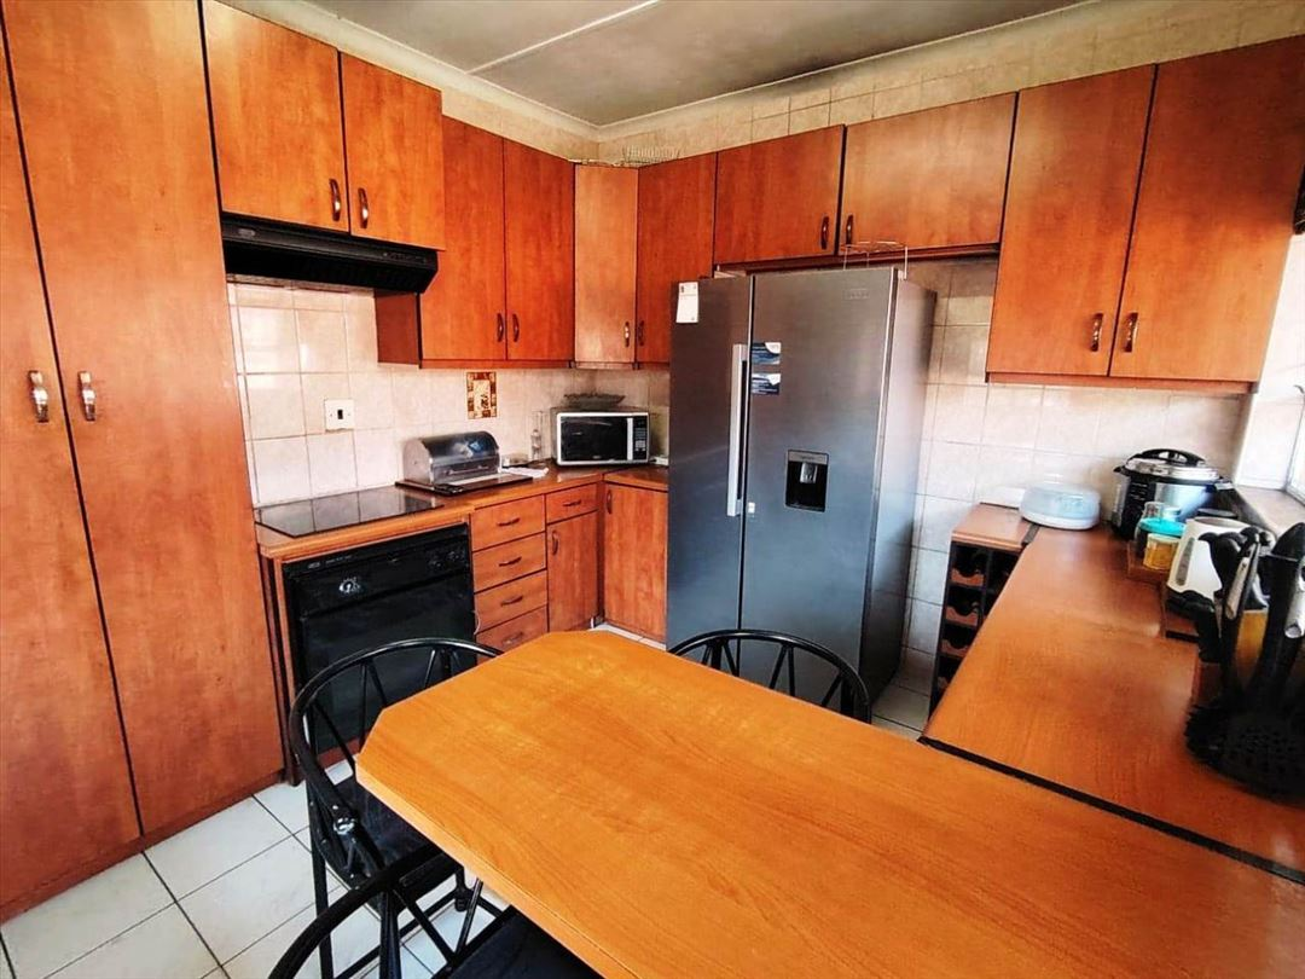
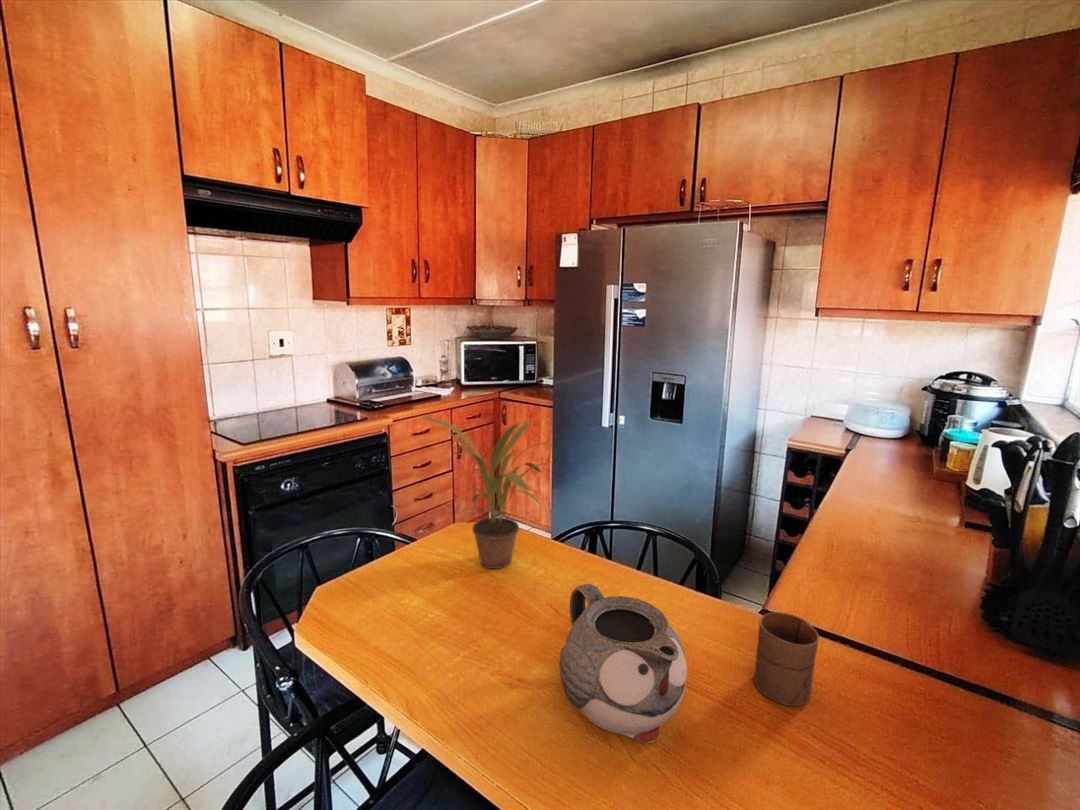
+ teapot (616, 651)
+ potted plant (487, 489)
+ cup (786, 656)
